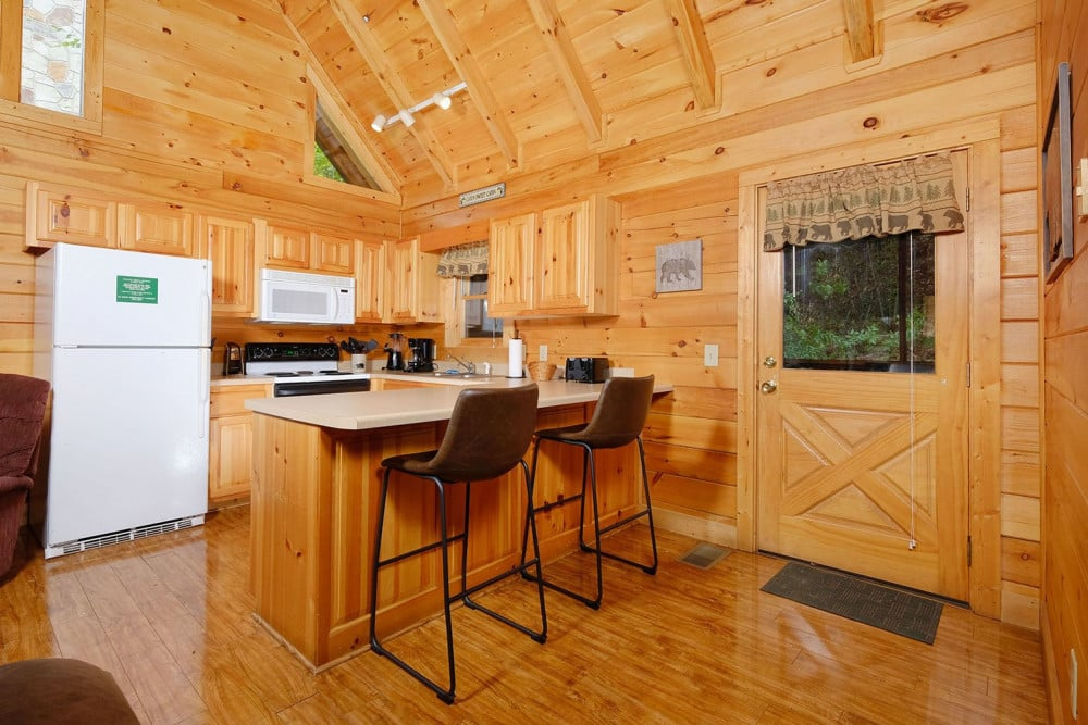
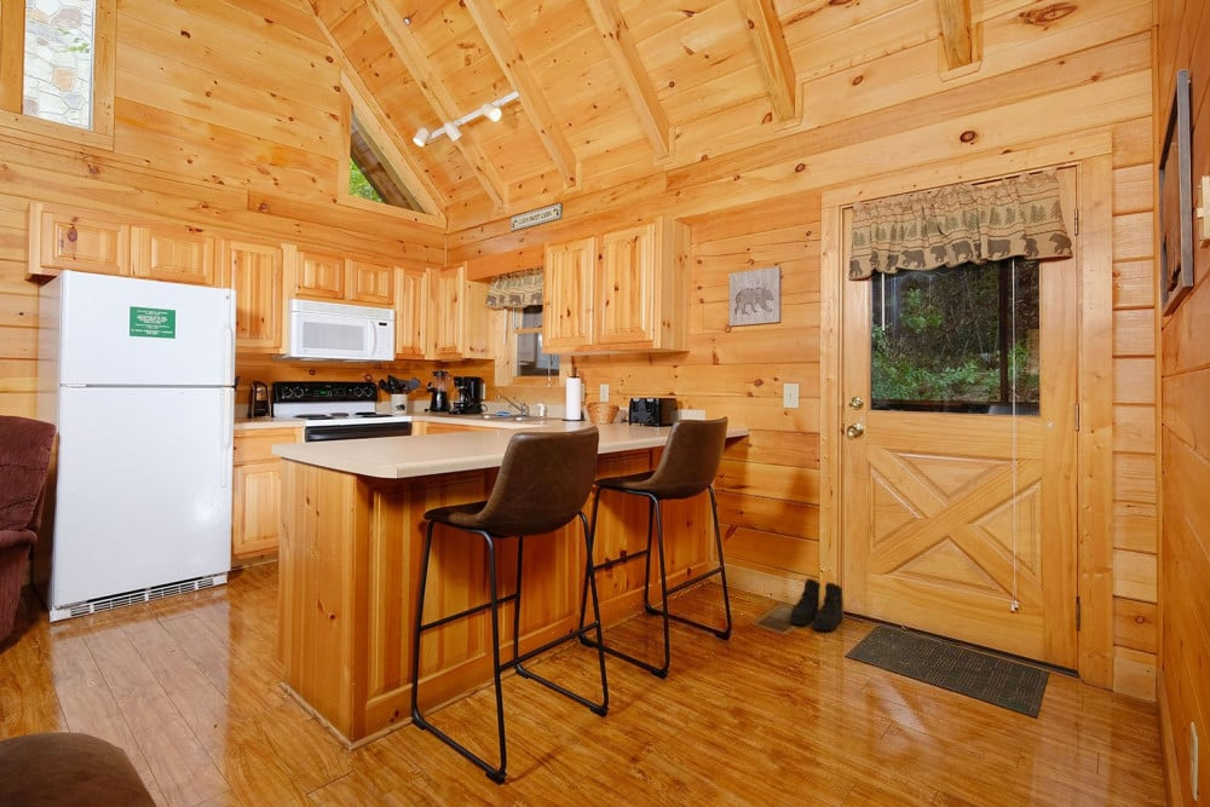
+ boots (817, 601)
